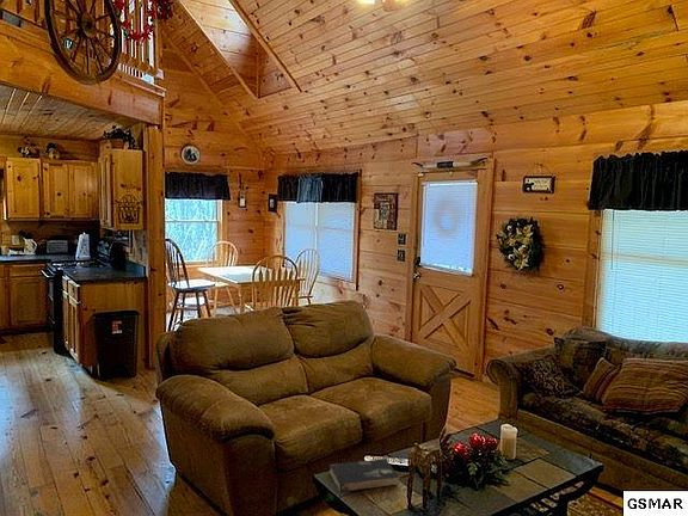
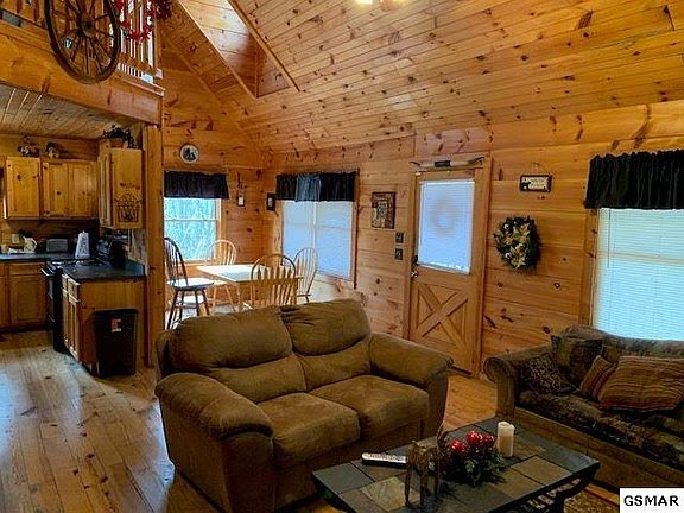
- book (363, 474)
